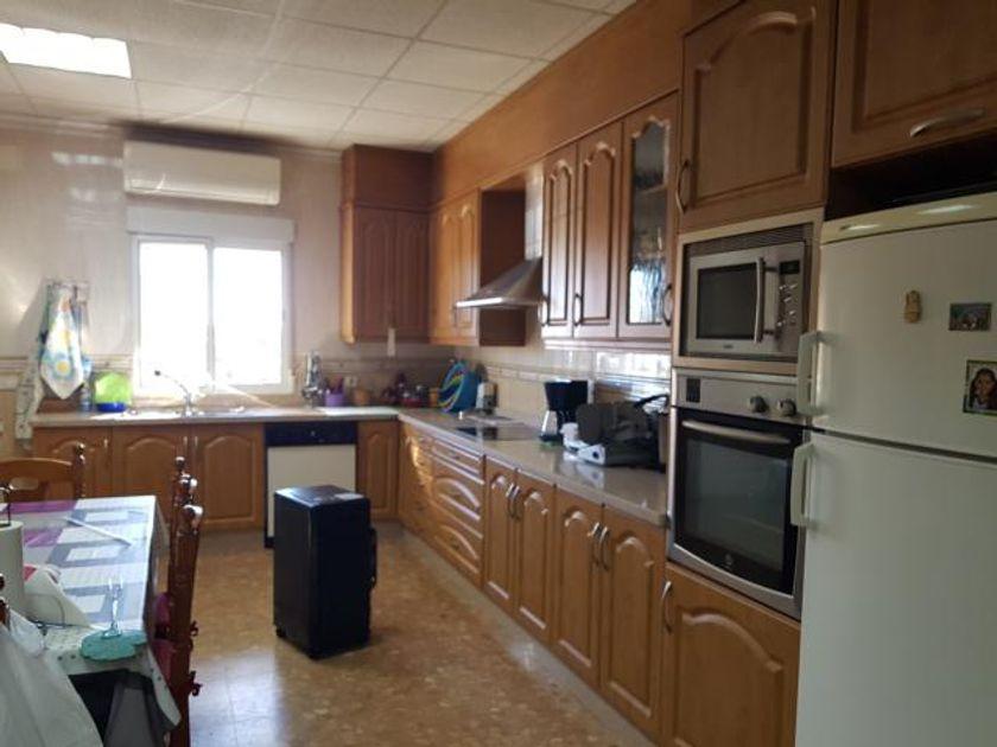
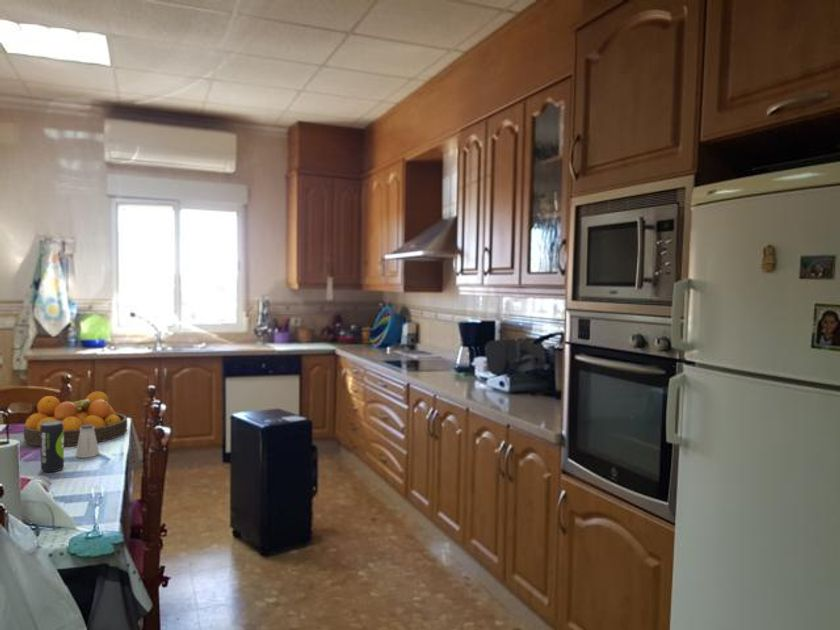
+ beverage can (52, 446)
+ fruit bowl (77, 415)
+ saltshaker (87, 440)
